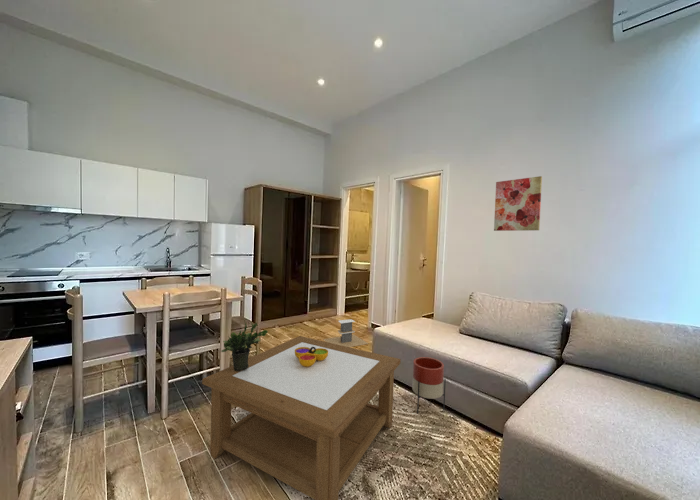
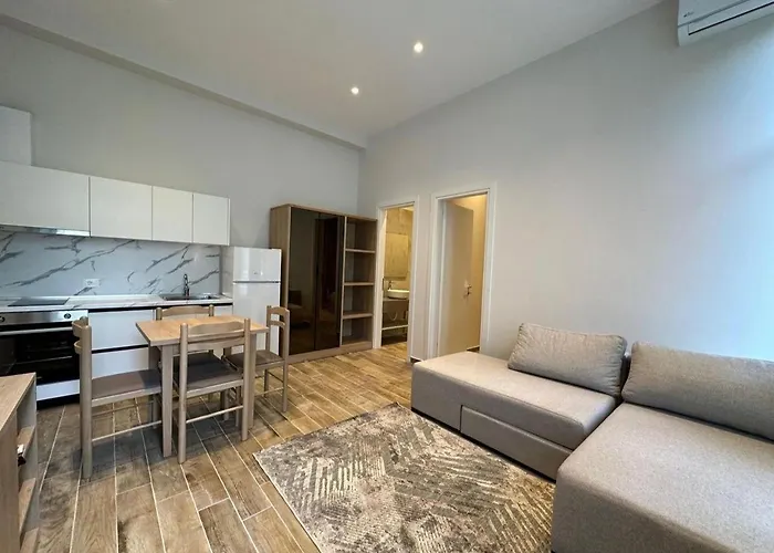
- potted plant (250, 344)
- planter (427, 385)
- decorative bowl (309, 354)
- side table (345, 331)
- wall art (516, 205)
- coffee table (310, 403)
